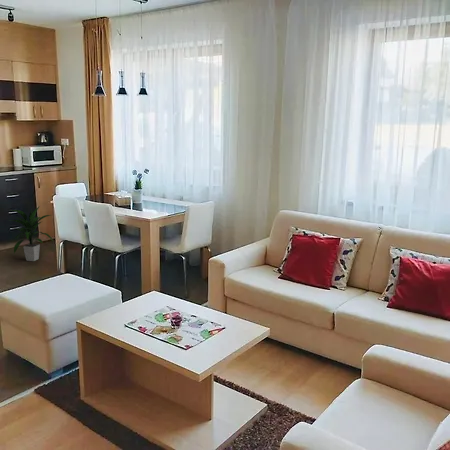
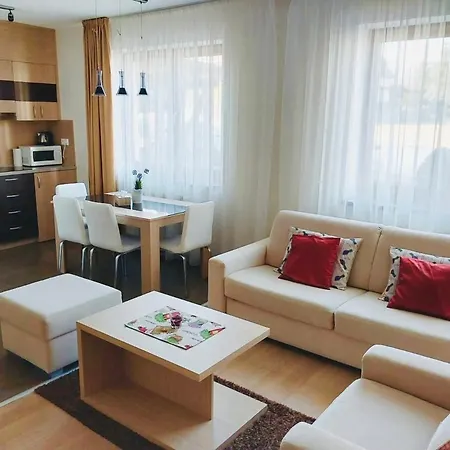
- indoor plant (28, 232)
